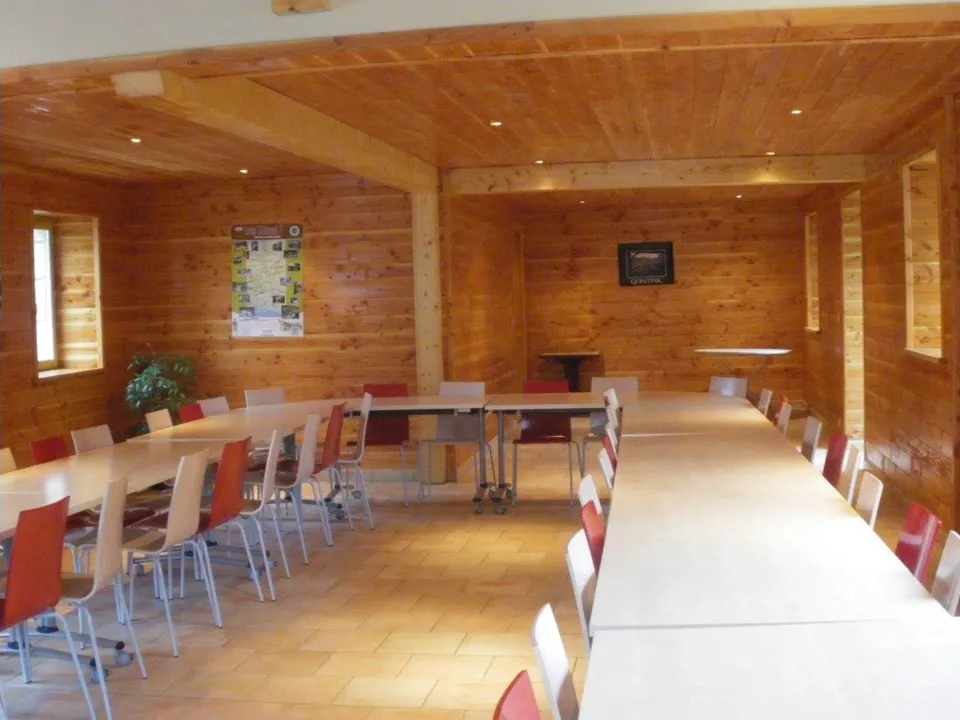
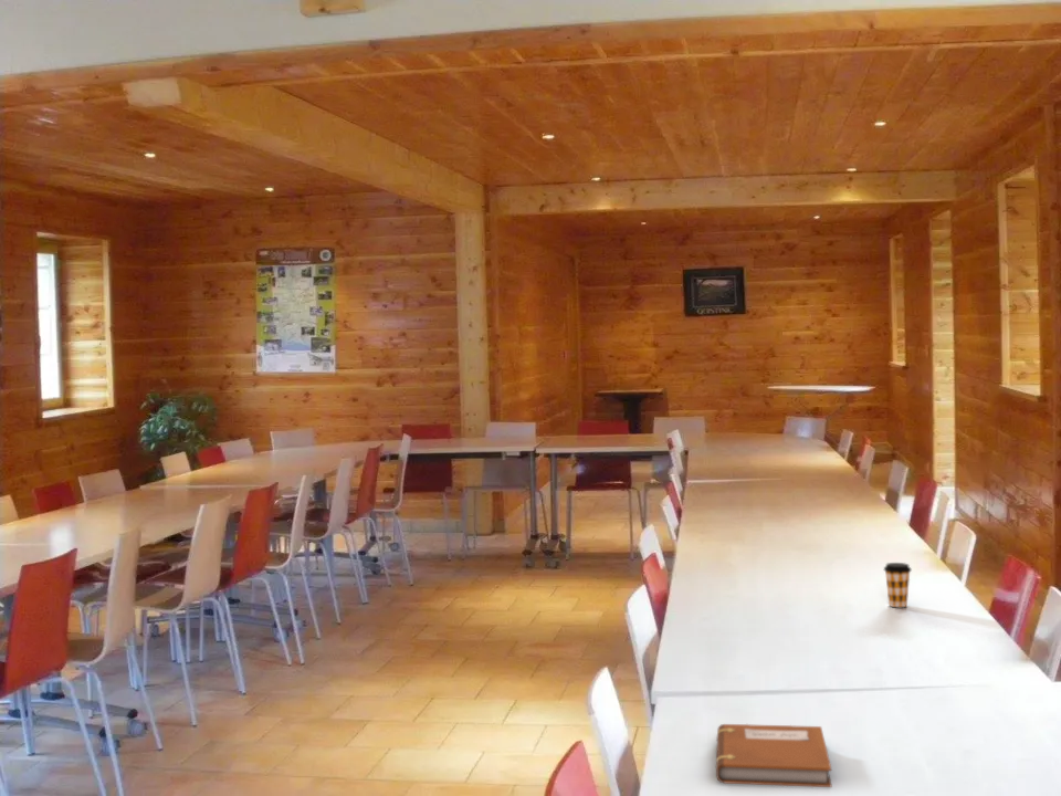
+ notebook (770, 752)
+ coffee cup (897, 585)
